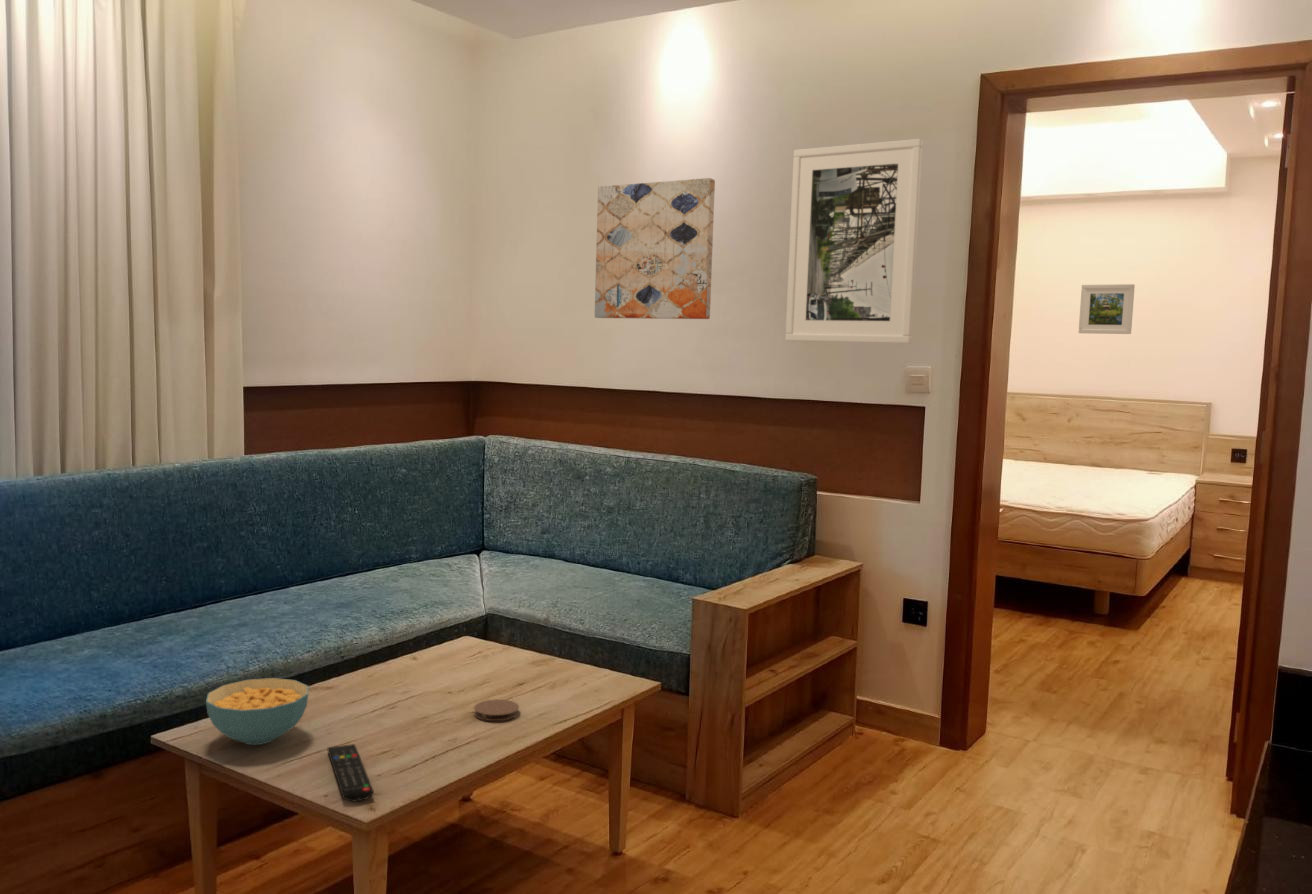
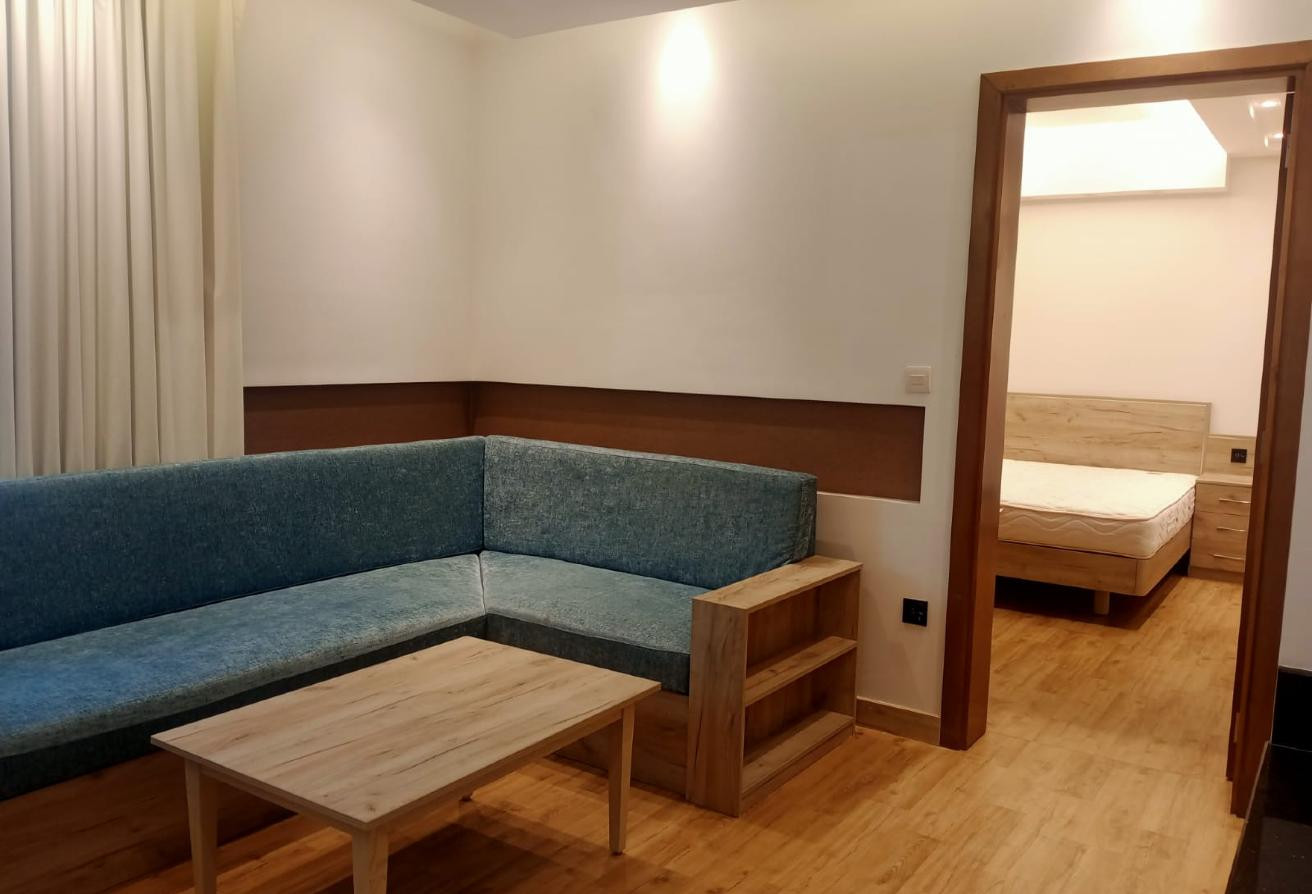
- remote control (349, 771)
- wall art (652, 251)
- cereal bowl (258, 716)
- coaster (496, 710)
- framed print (851, 244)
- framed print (1106, 309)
